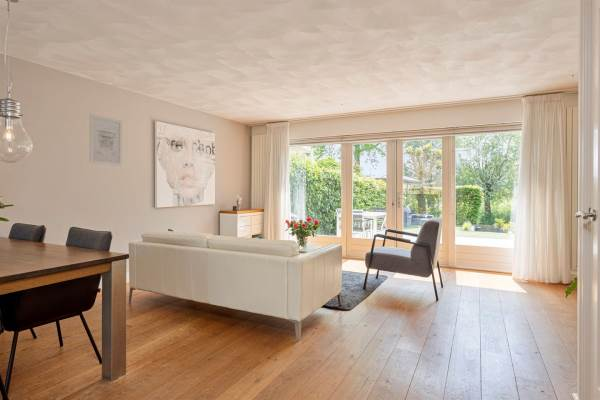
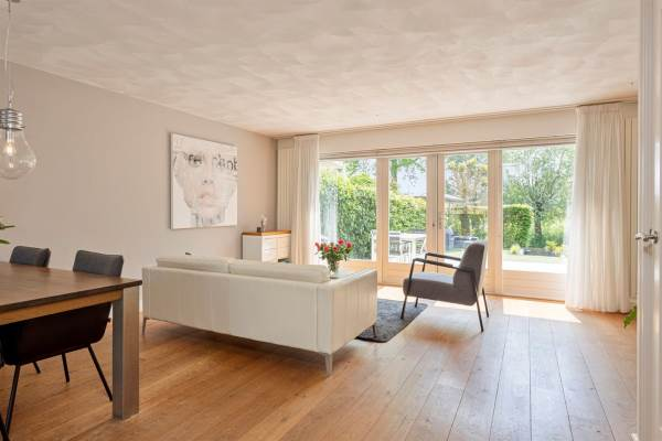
- wall art (106, 141)
